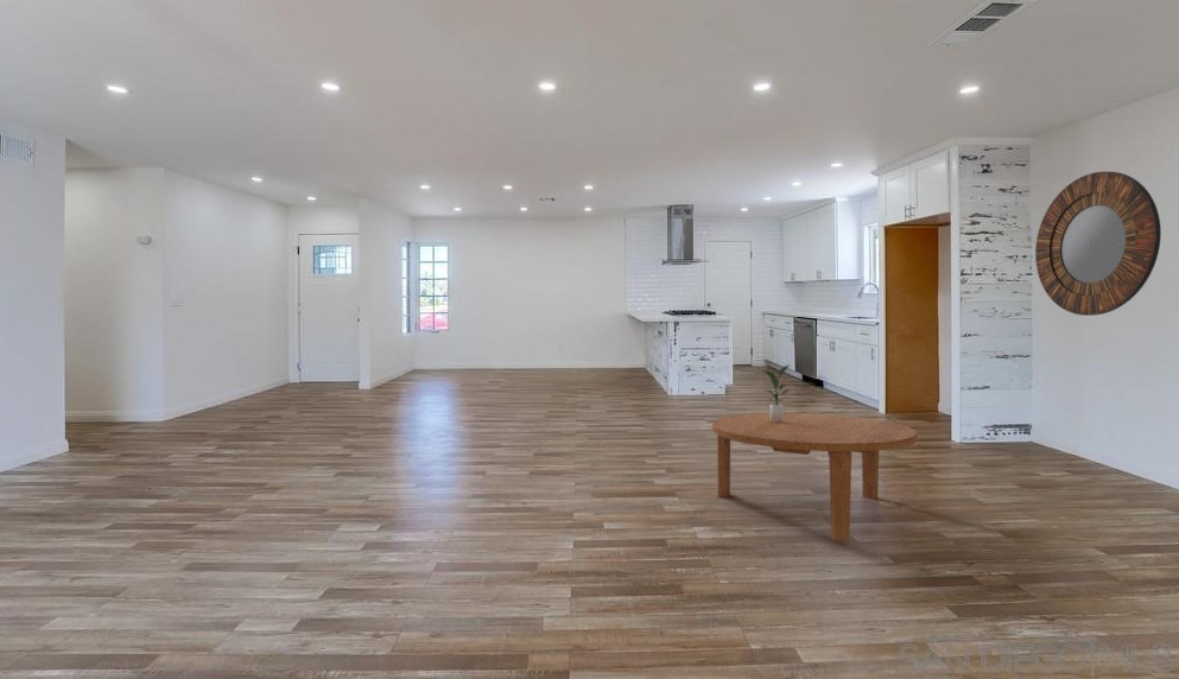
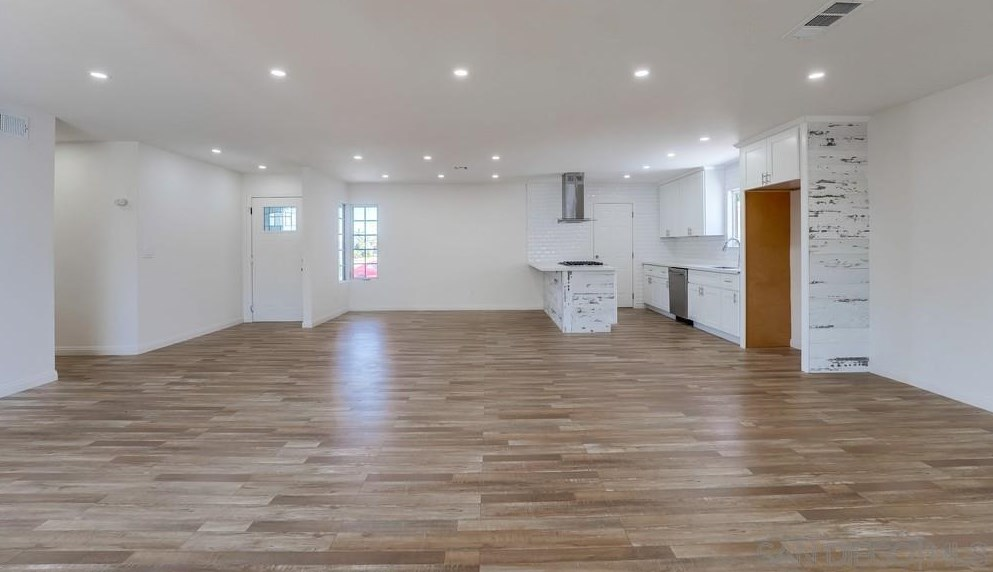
- home mirror (1091, 245)
- coffee table (807, 453)
- potted plant (775, 389)
